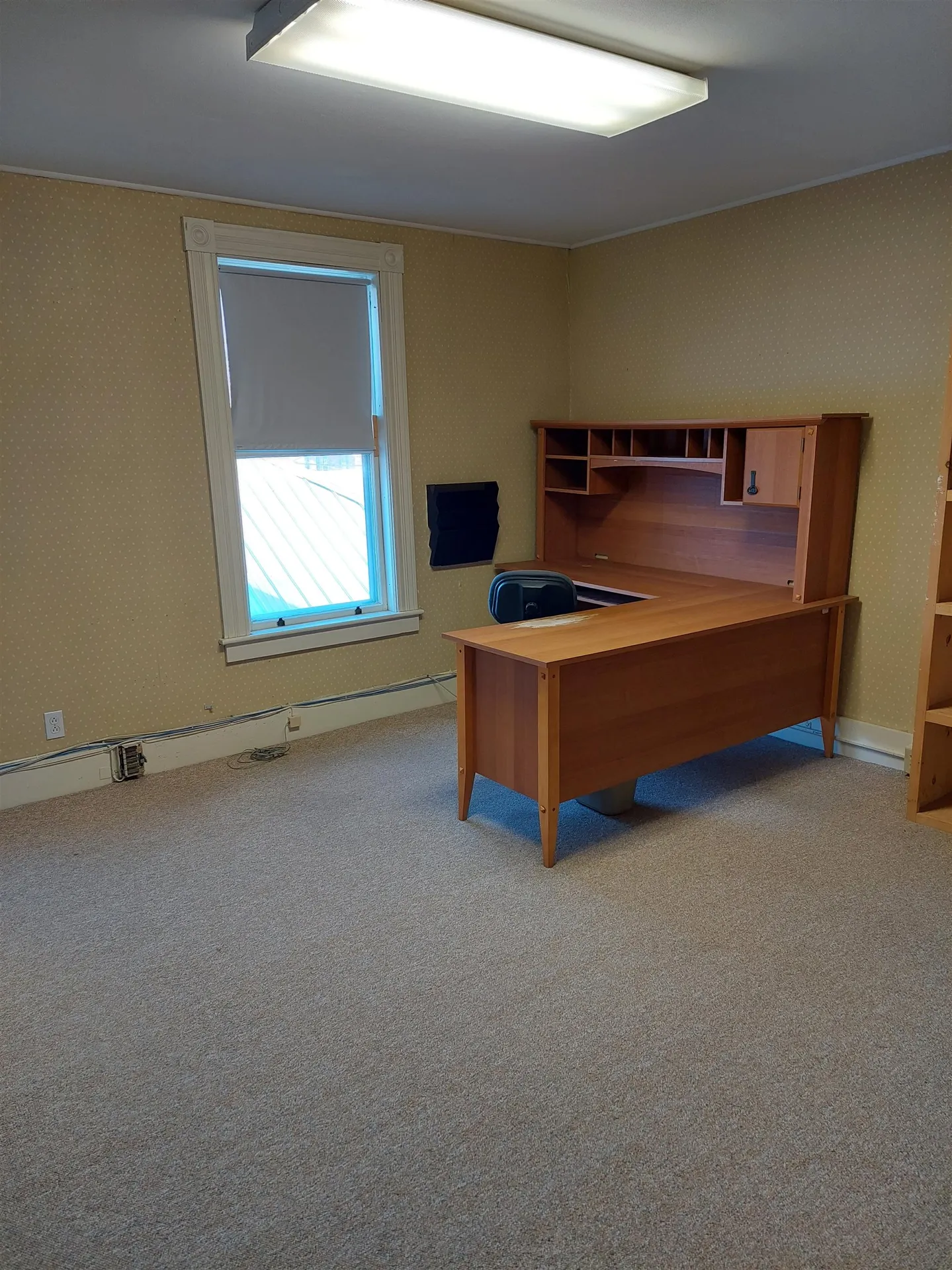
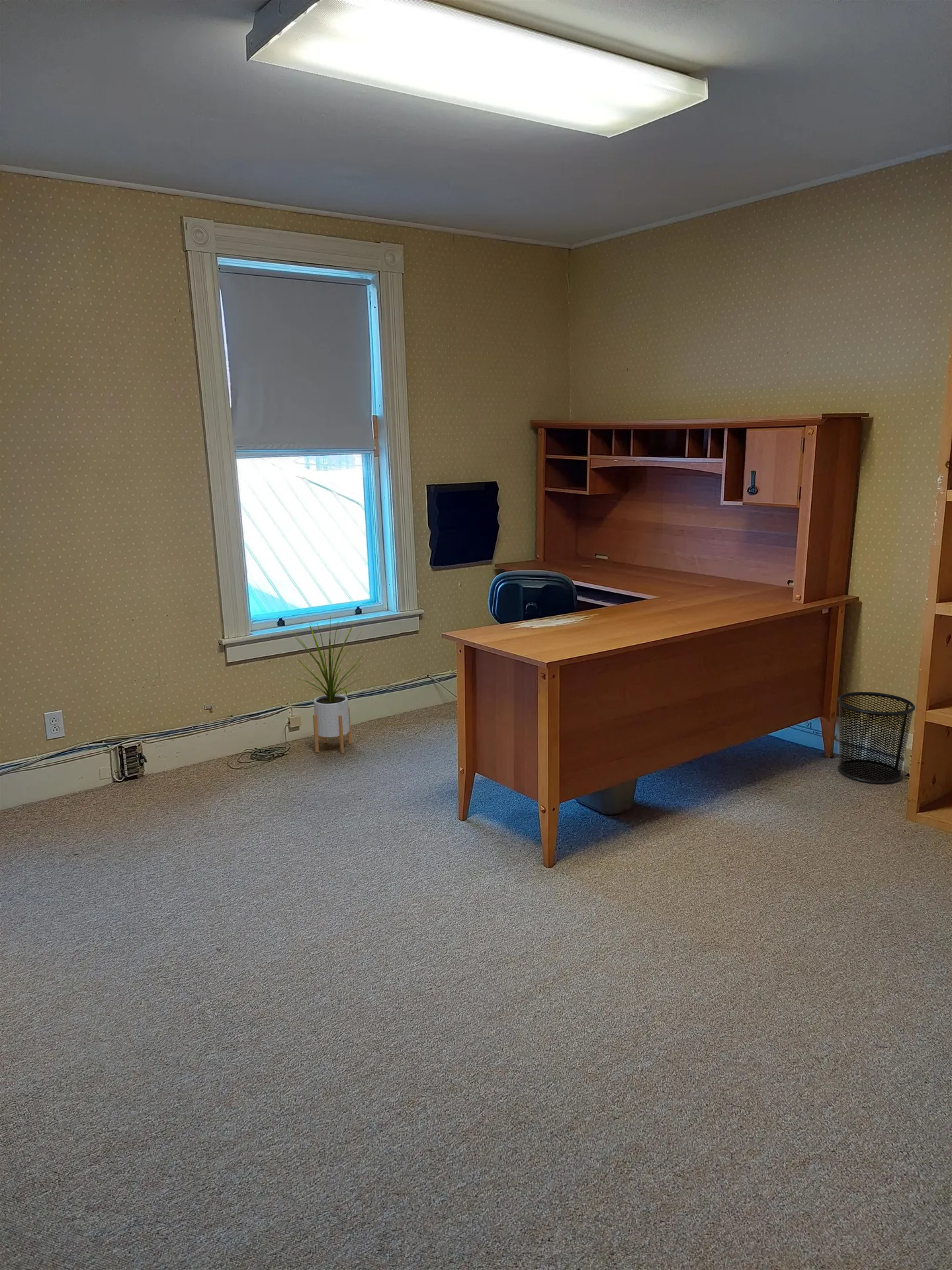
+ house plant (329, 683)
+ waste bin (873, 737)
